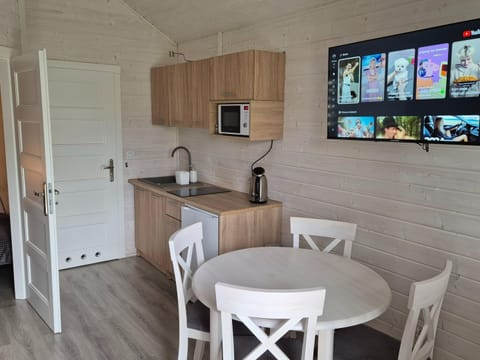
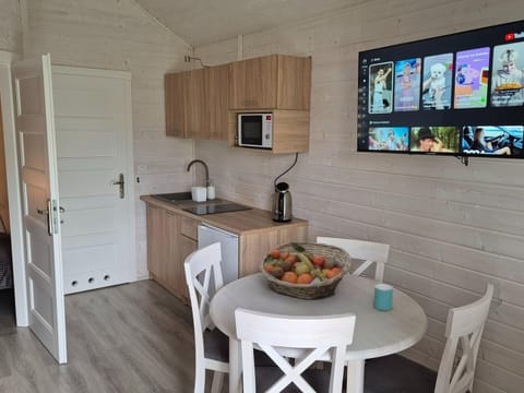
+ mug (383, 296)
+ fruit basket (303, 269)
